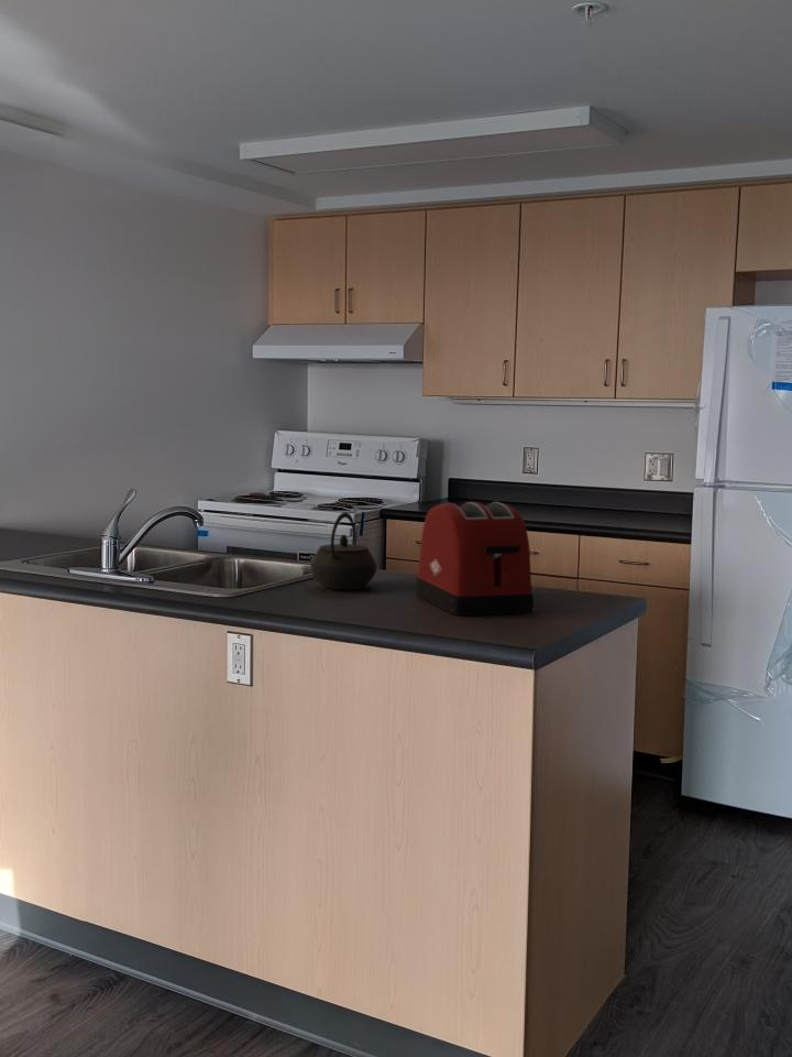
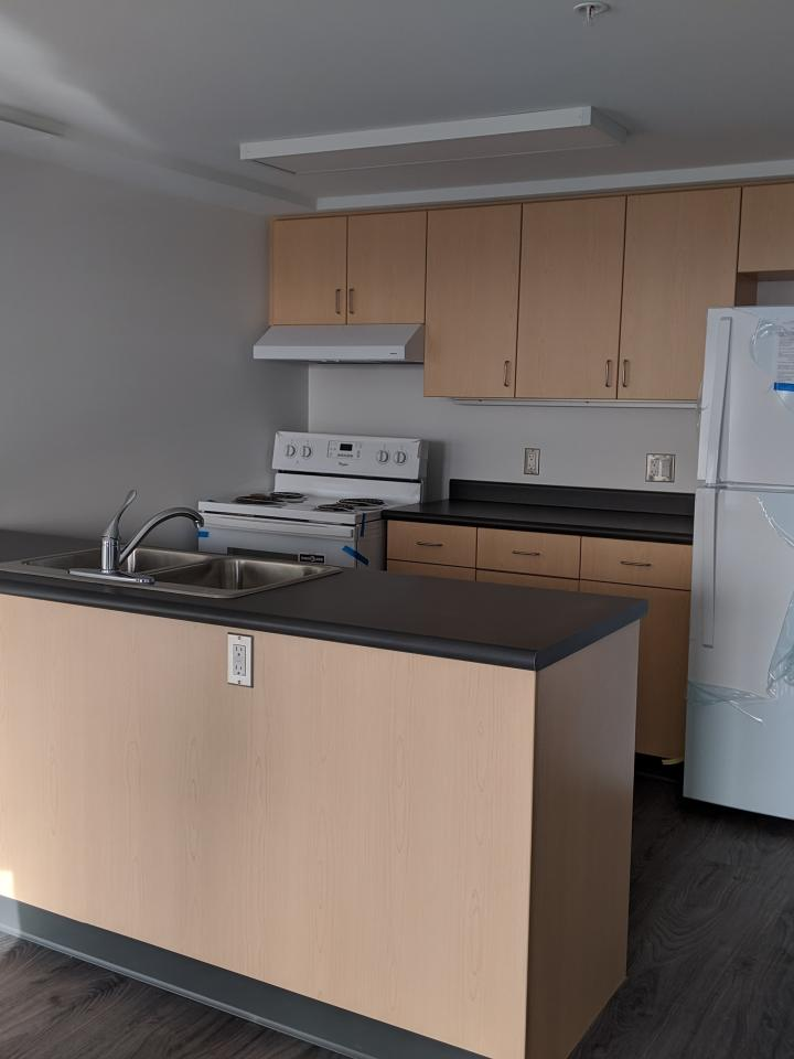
- kettle (345, 548)
- toaster (474, 553)
